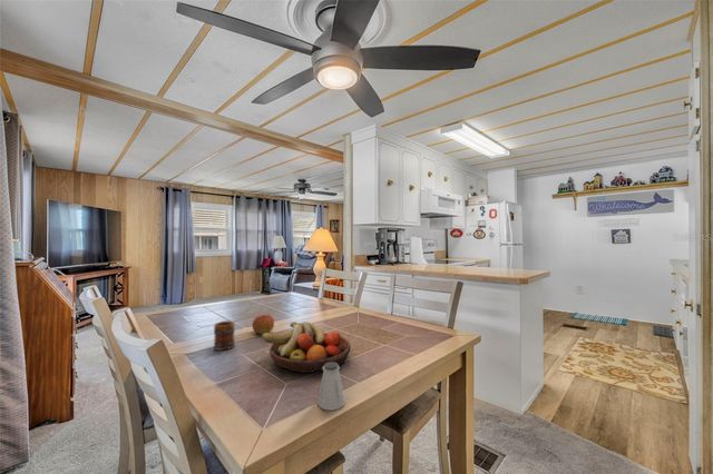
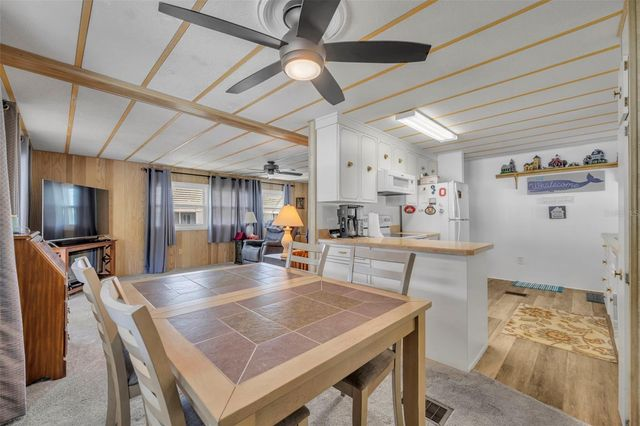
- saltshaker (331, 383)
- fruit bowl (310, 342)
- mug (224, 335)
- apple (263, 323)
